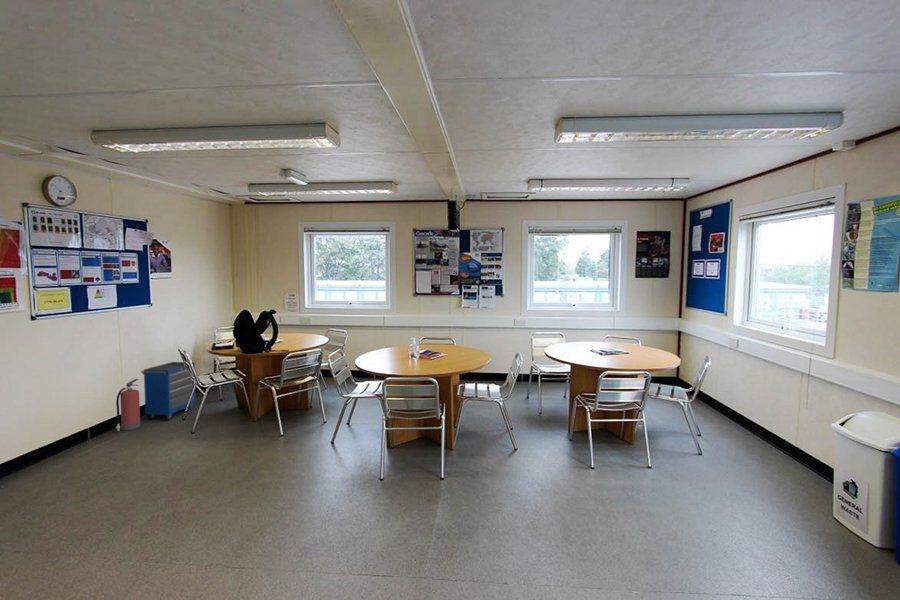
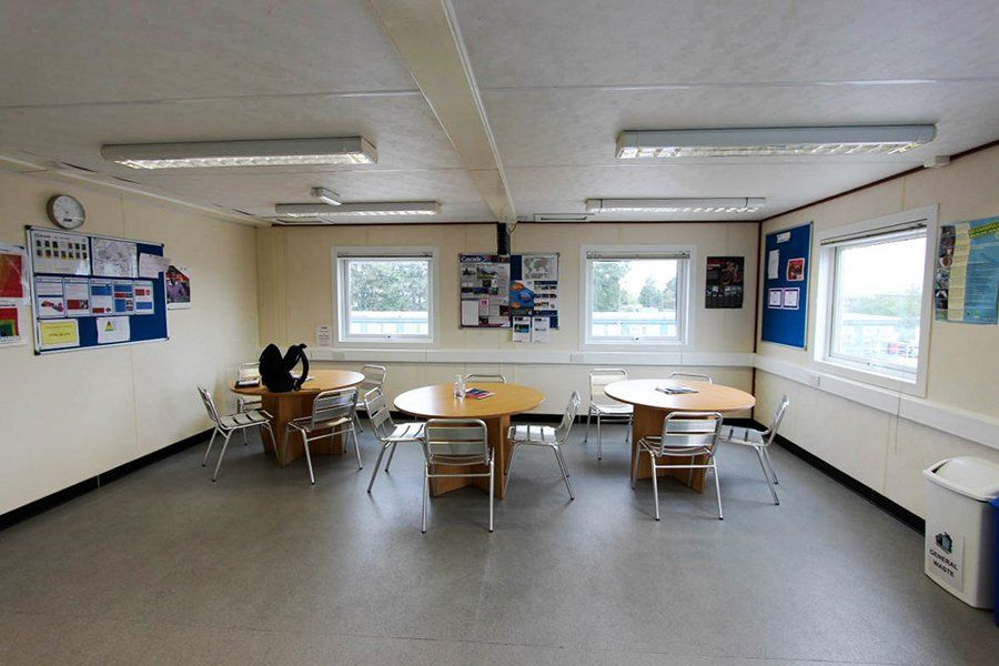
- cabinet (169, 390)
- fire extinguisher (127, 405)
